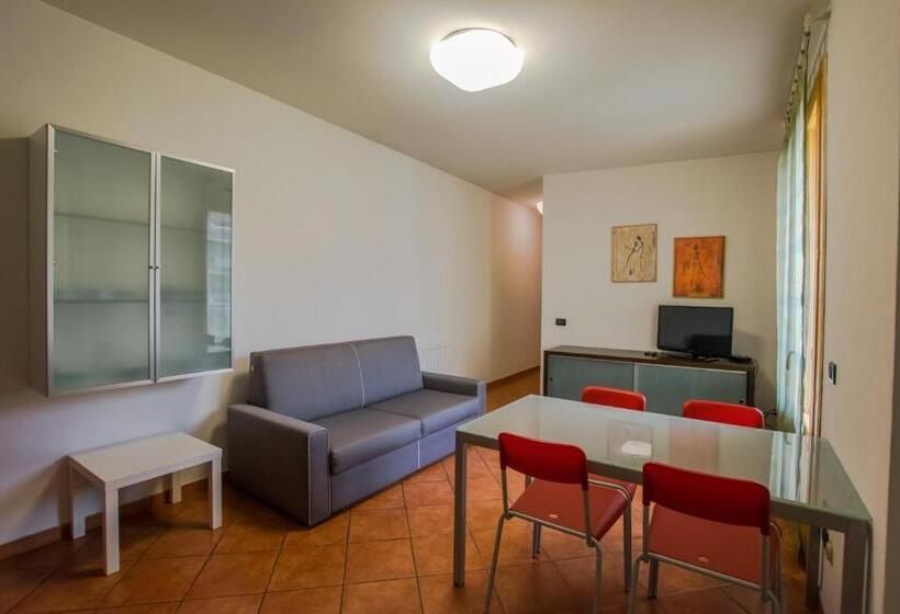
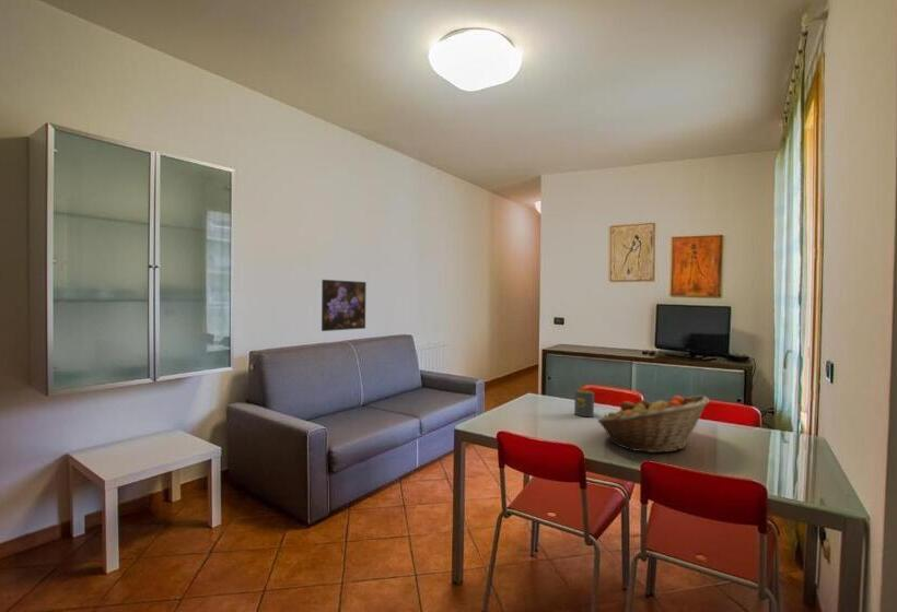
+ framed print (345, 305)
+ mug (584, 402)
+ fruit basket (652, 417)
